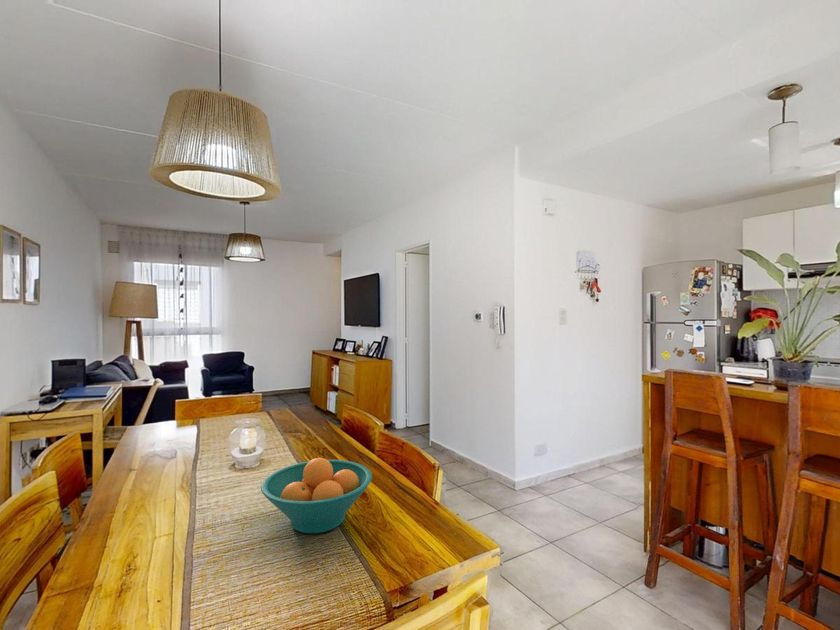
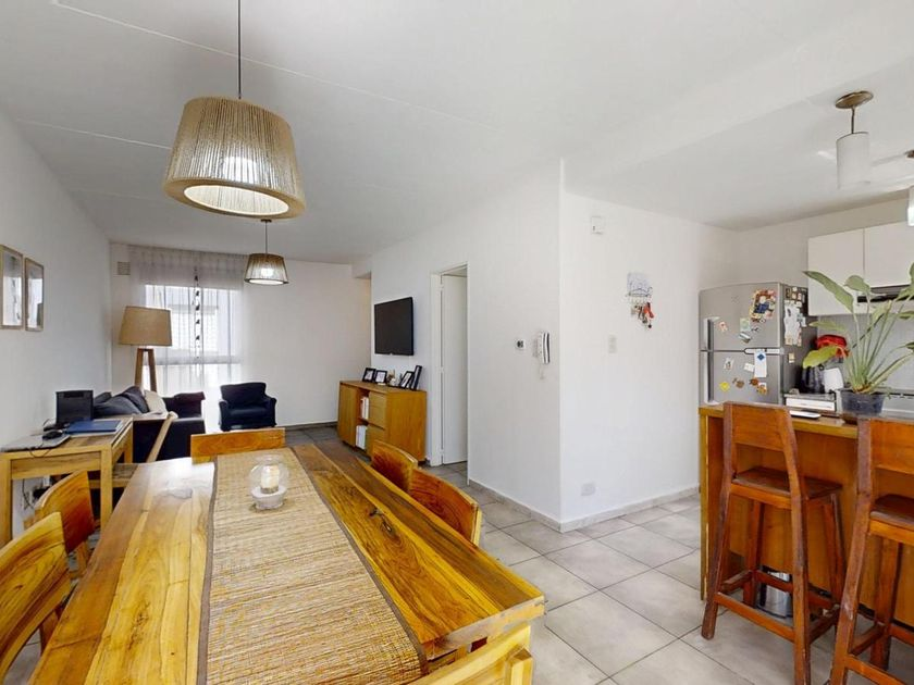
- fruit bowl (318, 490)
